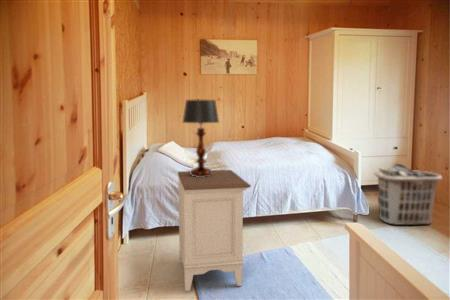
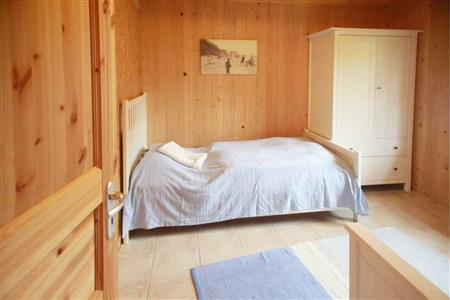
- table lamp (200, 137)
- clothes hamper (406, 192)
- nightstand (211, 225)
